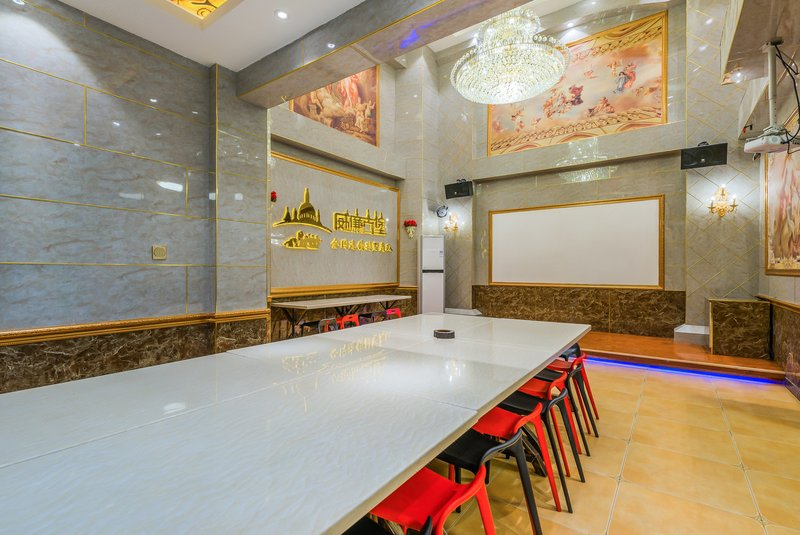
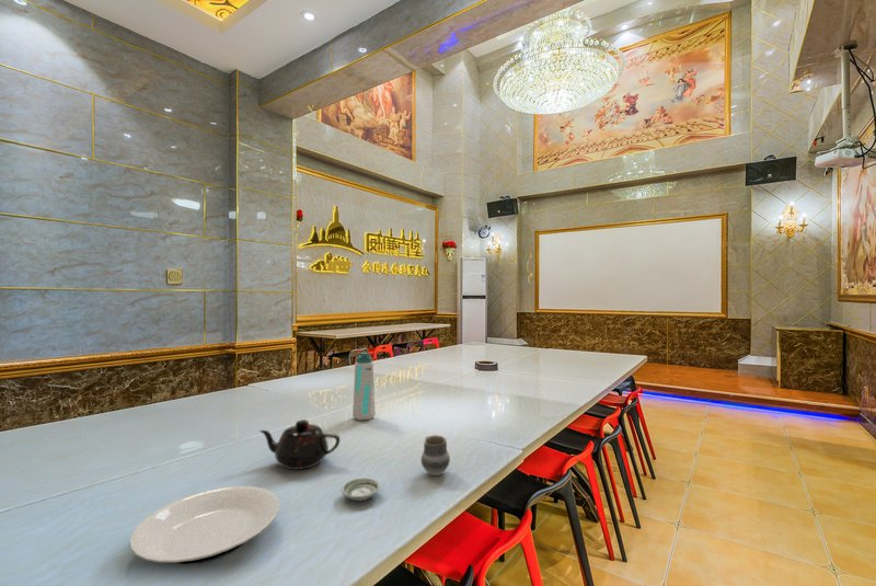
+ cup (434, 455)
+ teapot (299, 441)
+ water bottle (364, 384)
+ plate (210, 527)
+ saucer (360, 491)
